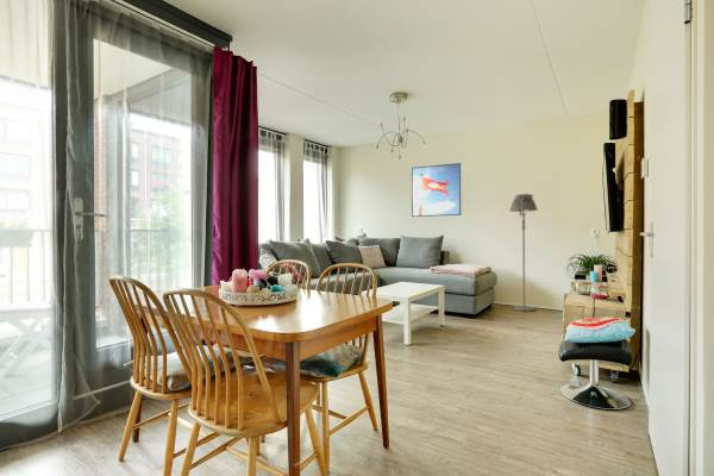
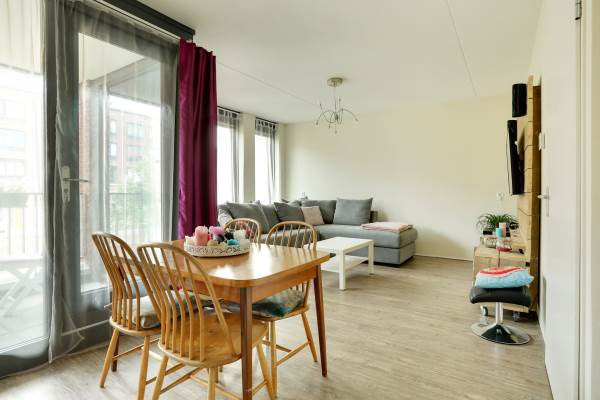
- floor lamp (522, 251)
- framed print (436, 190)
